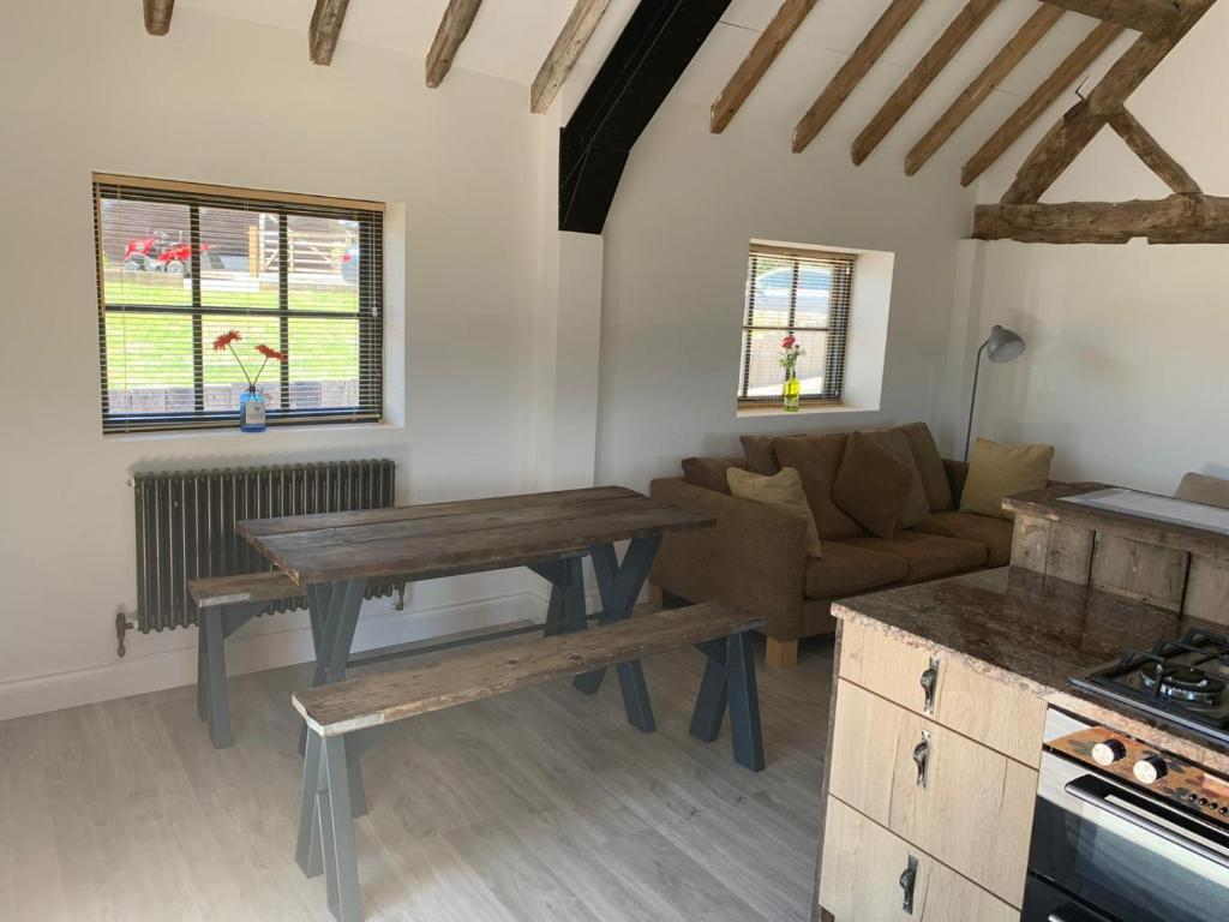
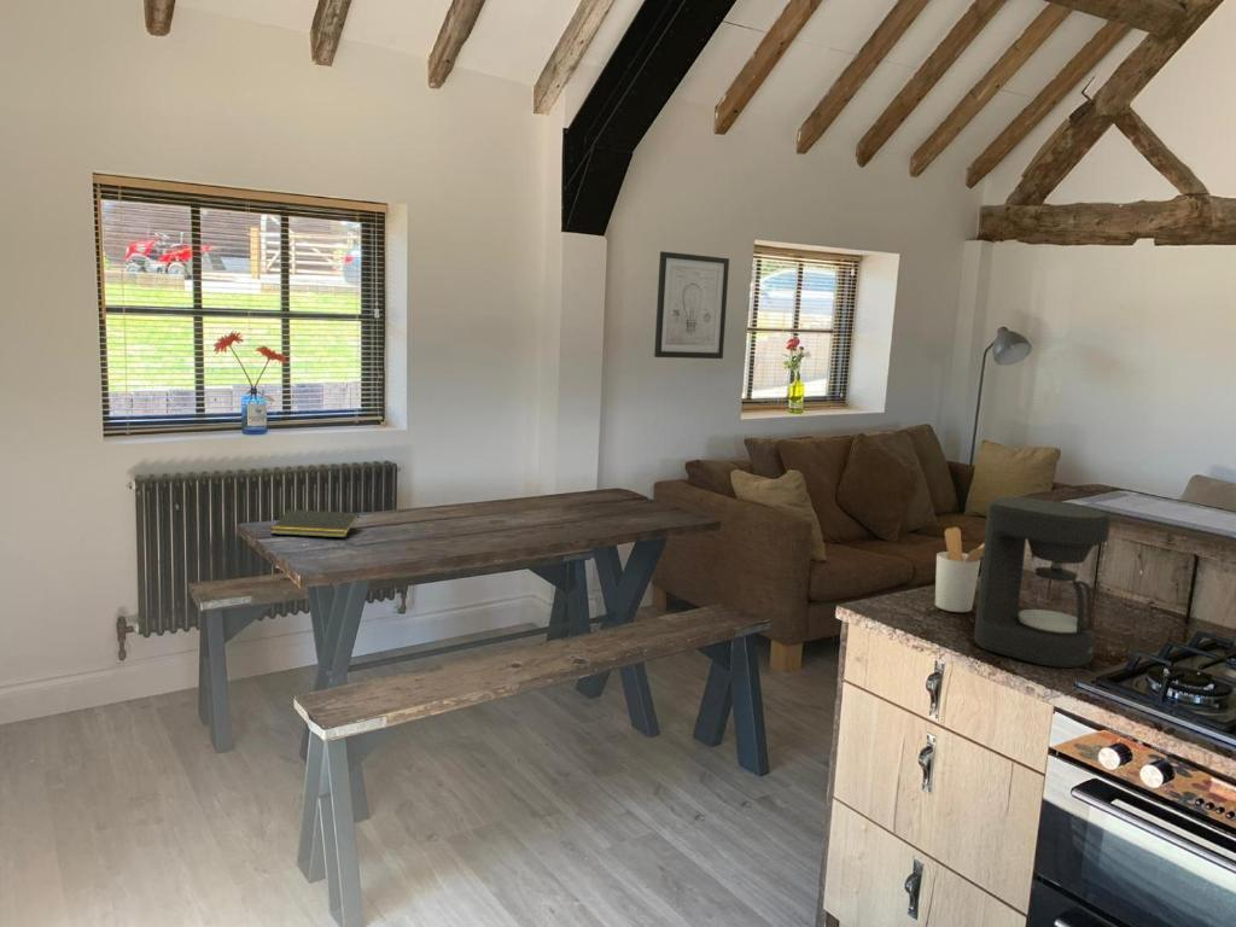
+ utensil holder (967, 570)
+ wall art (692, 307)
+ coffee maker (1042, 577)
+ notepad (315, 523)
